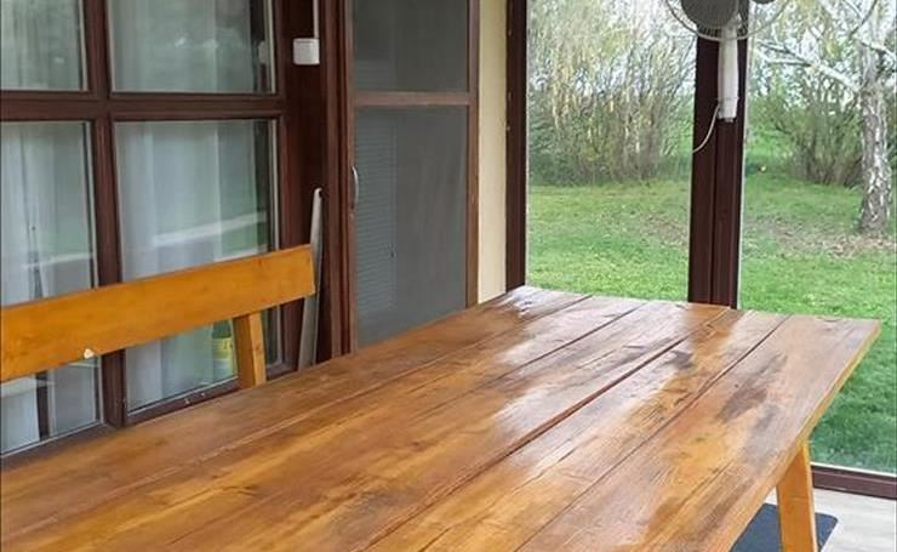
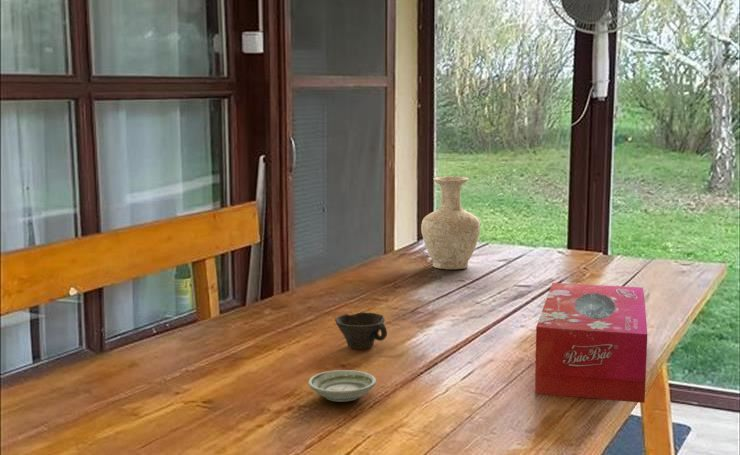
+ saucer (342, 387)
+ tissue box (593, 336)
+ cup (362, 332)
+ vase (450, 222)
